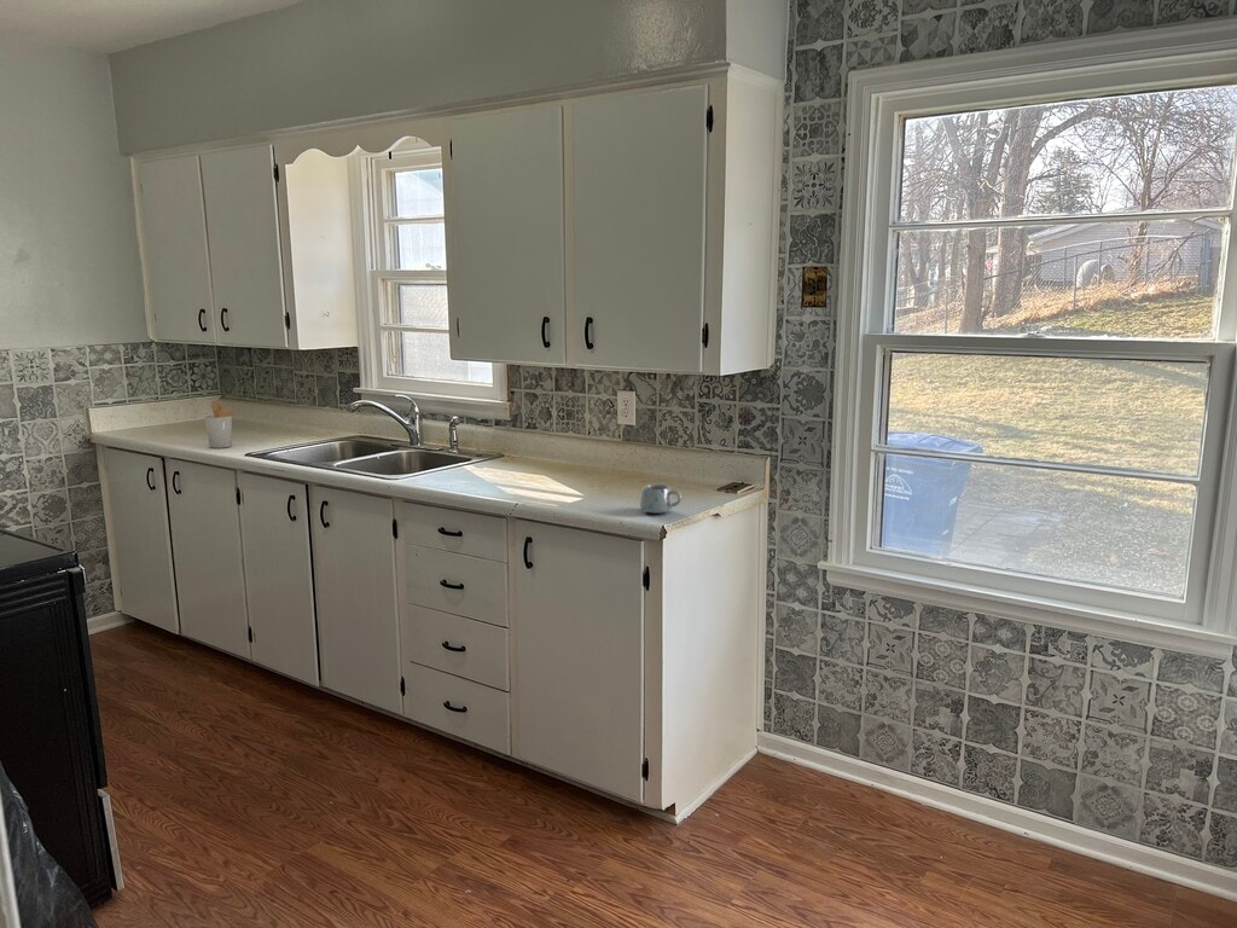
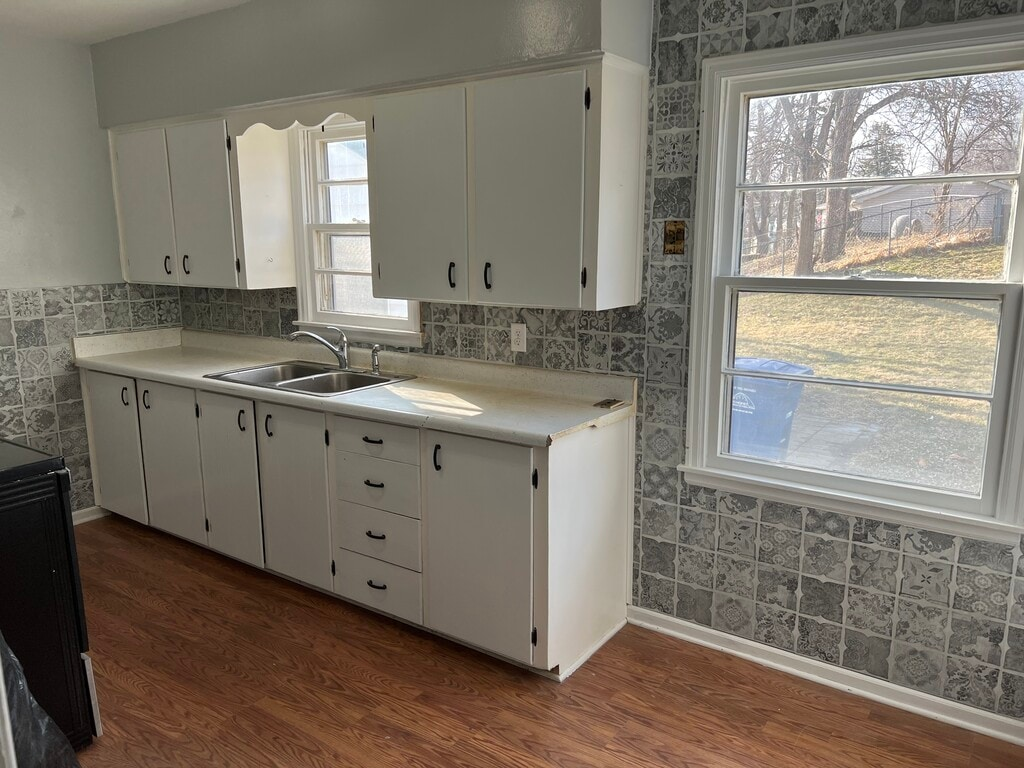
- utensil holder (225, 423)
- mug (661, 499)
